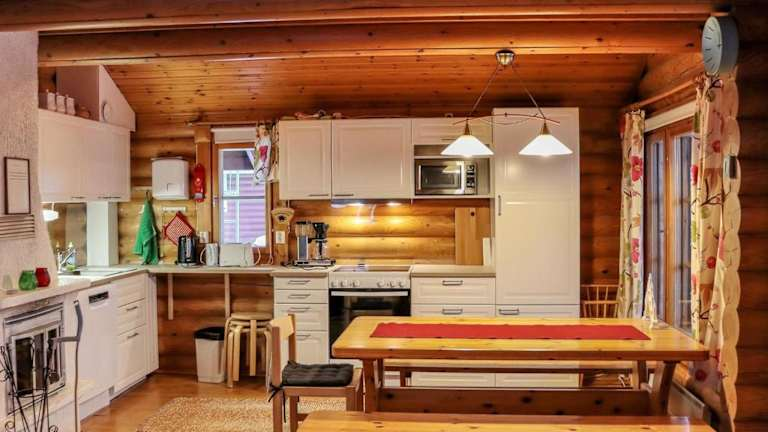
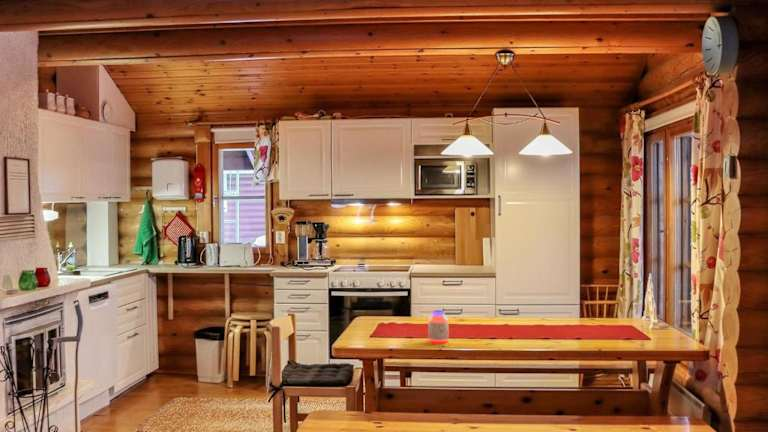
+ jar (438, 325)
